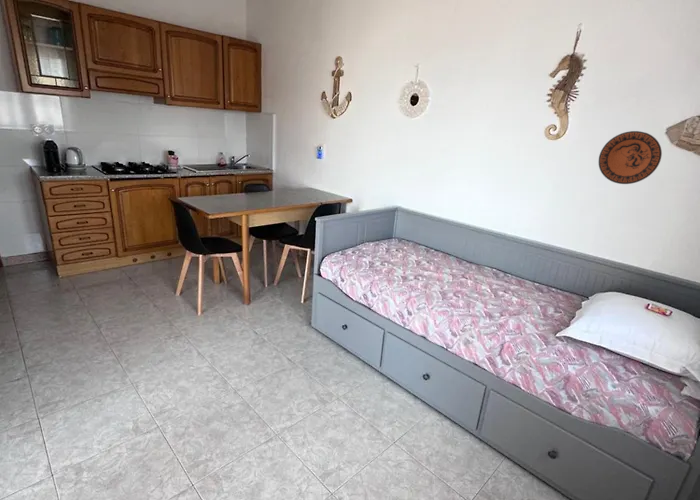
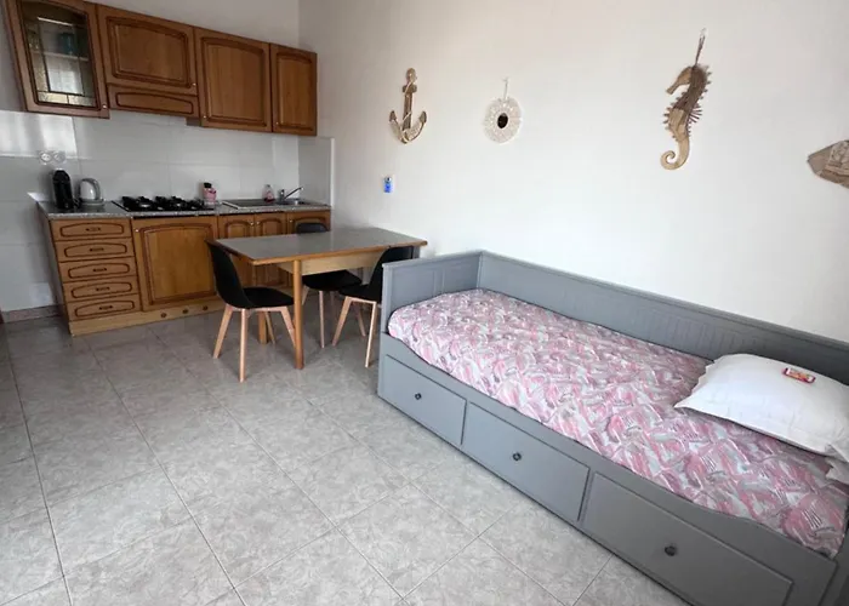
- decorative plate (628, 157)
